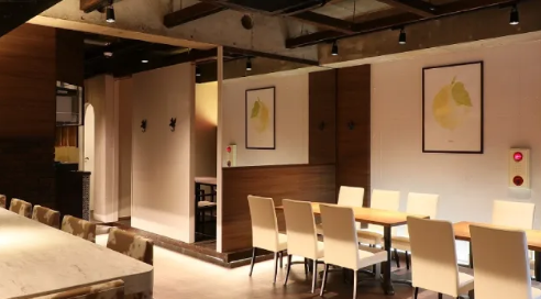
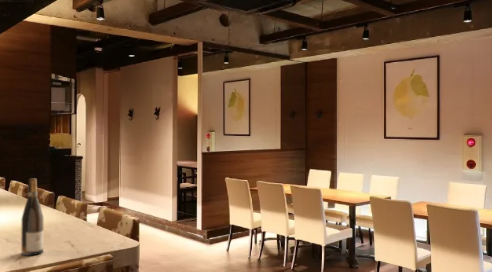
+ wine bottle (32, 215)
